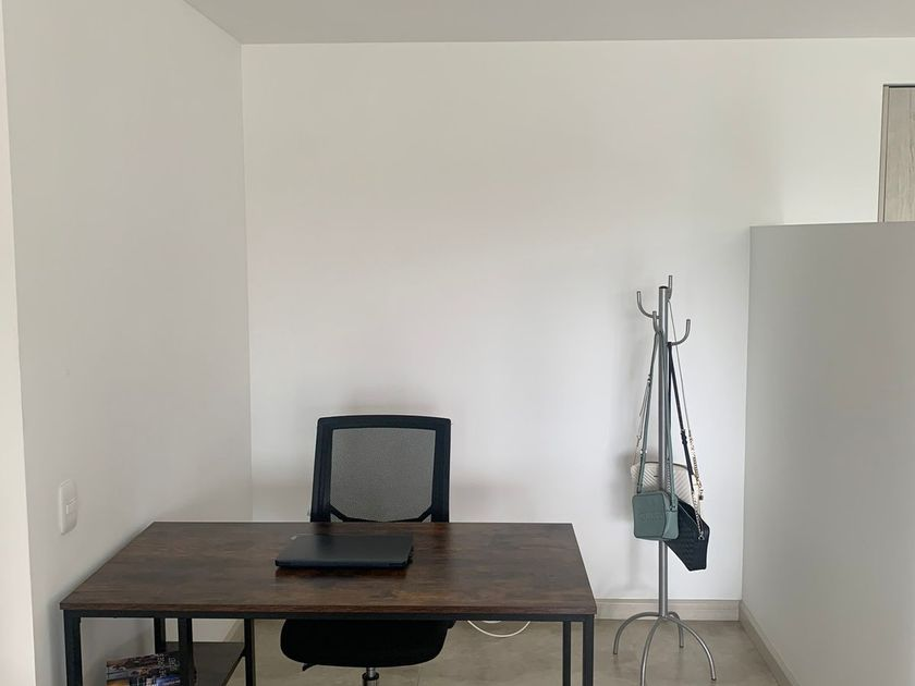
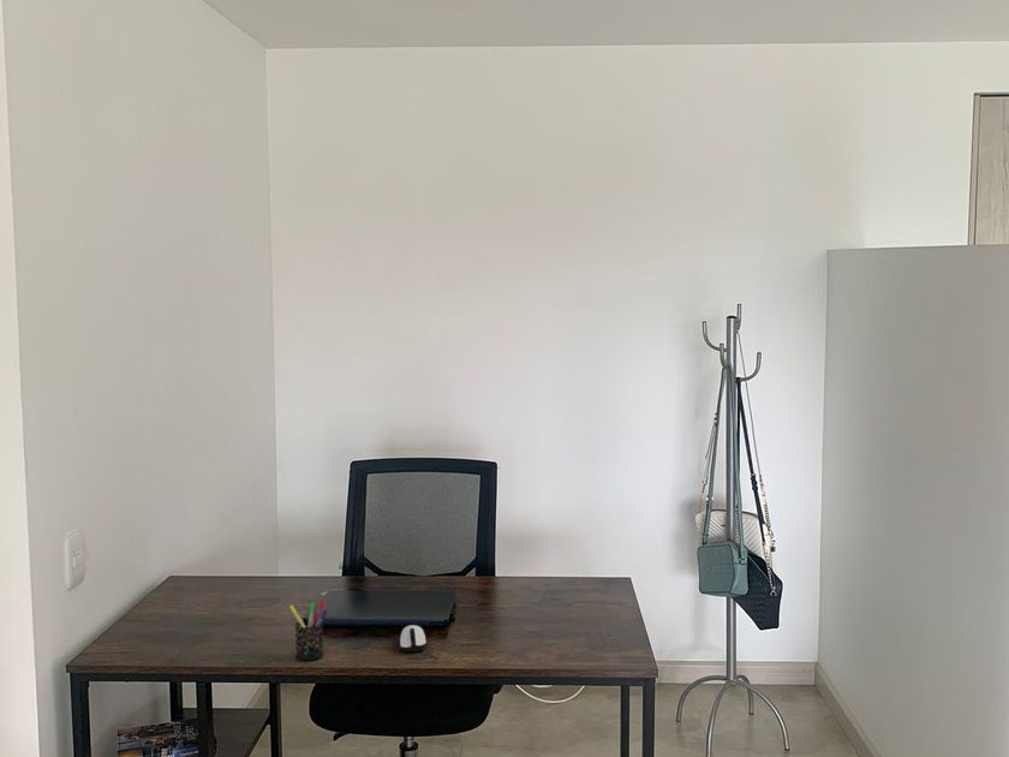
+ pen holder (311, 626)
+ computer mouse (412, 636)
